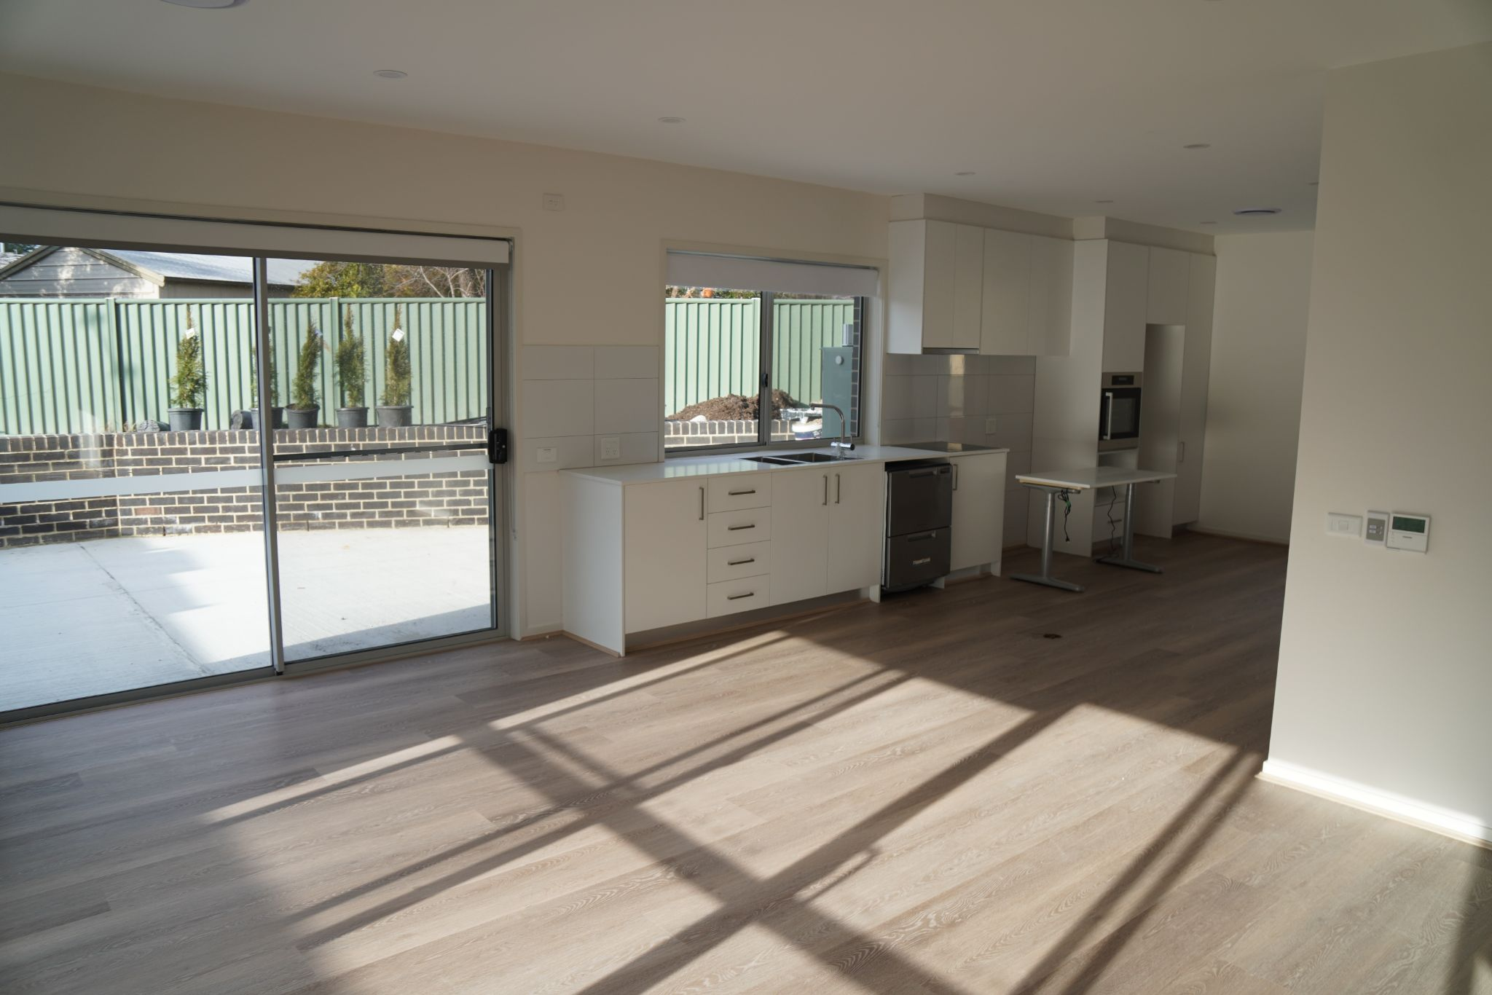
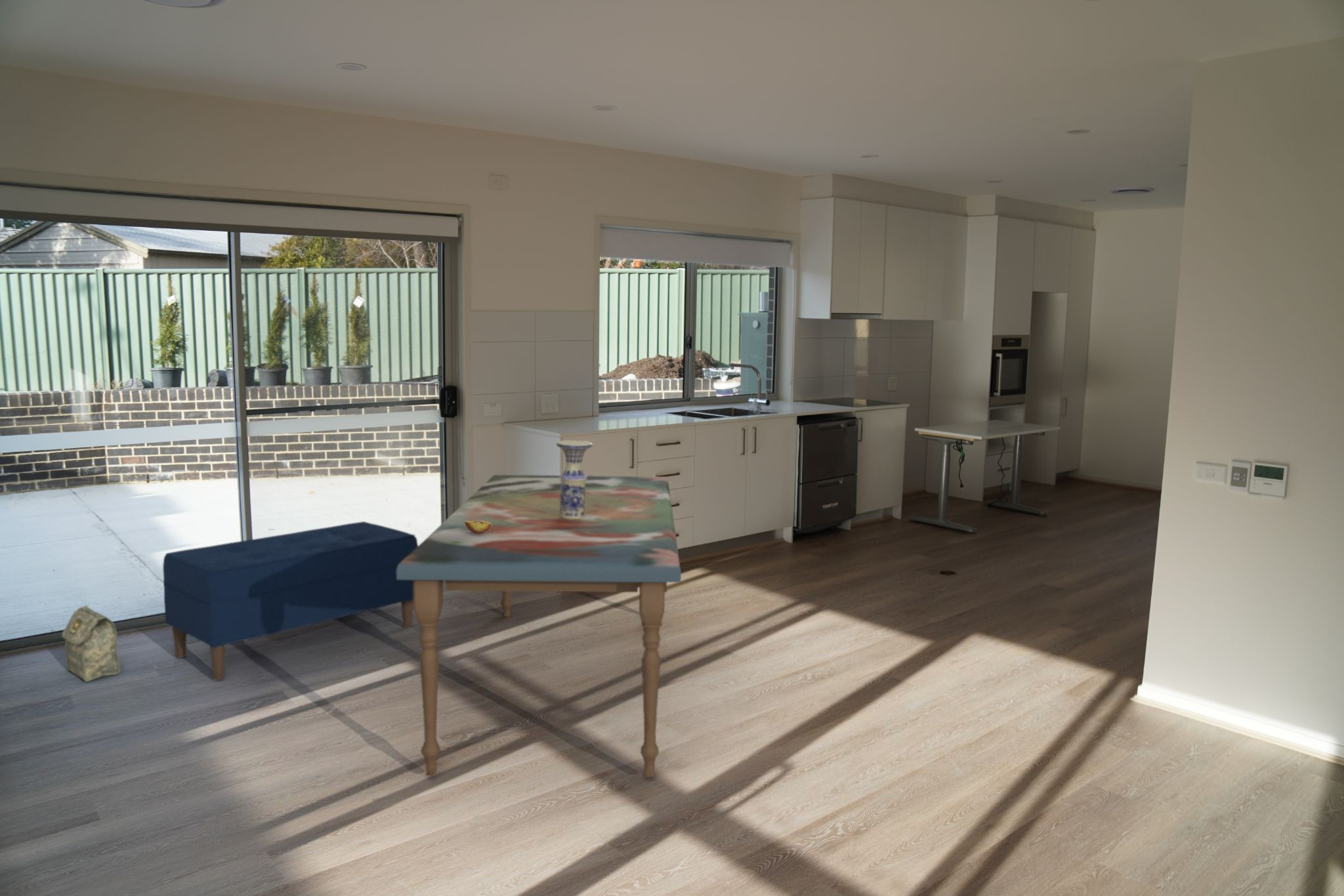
+ fruit (478, 526)
+ bench (298, 592)
+ dining table (564, 591)
+ vase (574, 479)
+ bag (90, 641)
